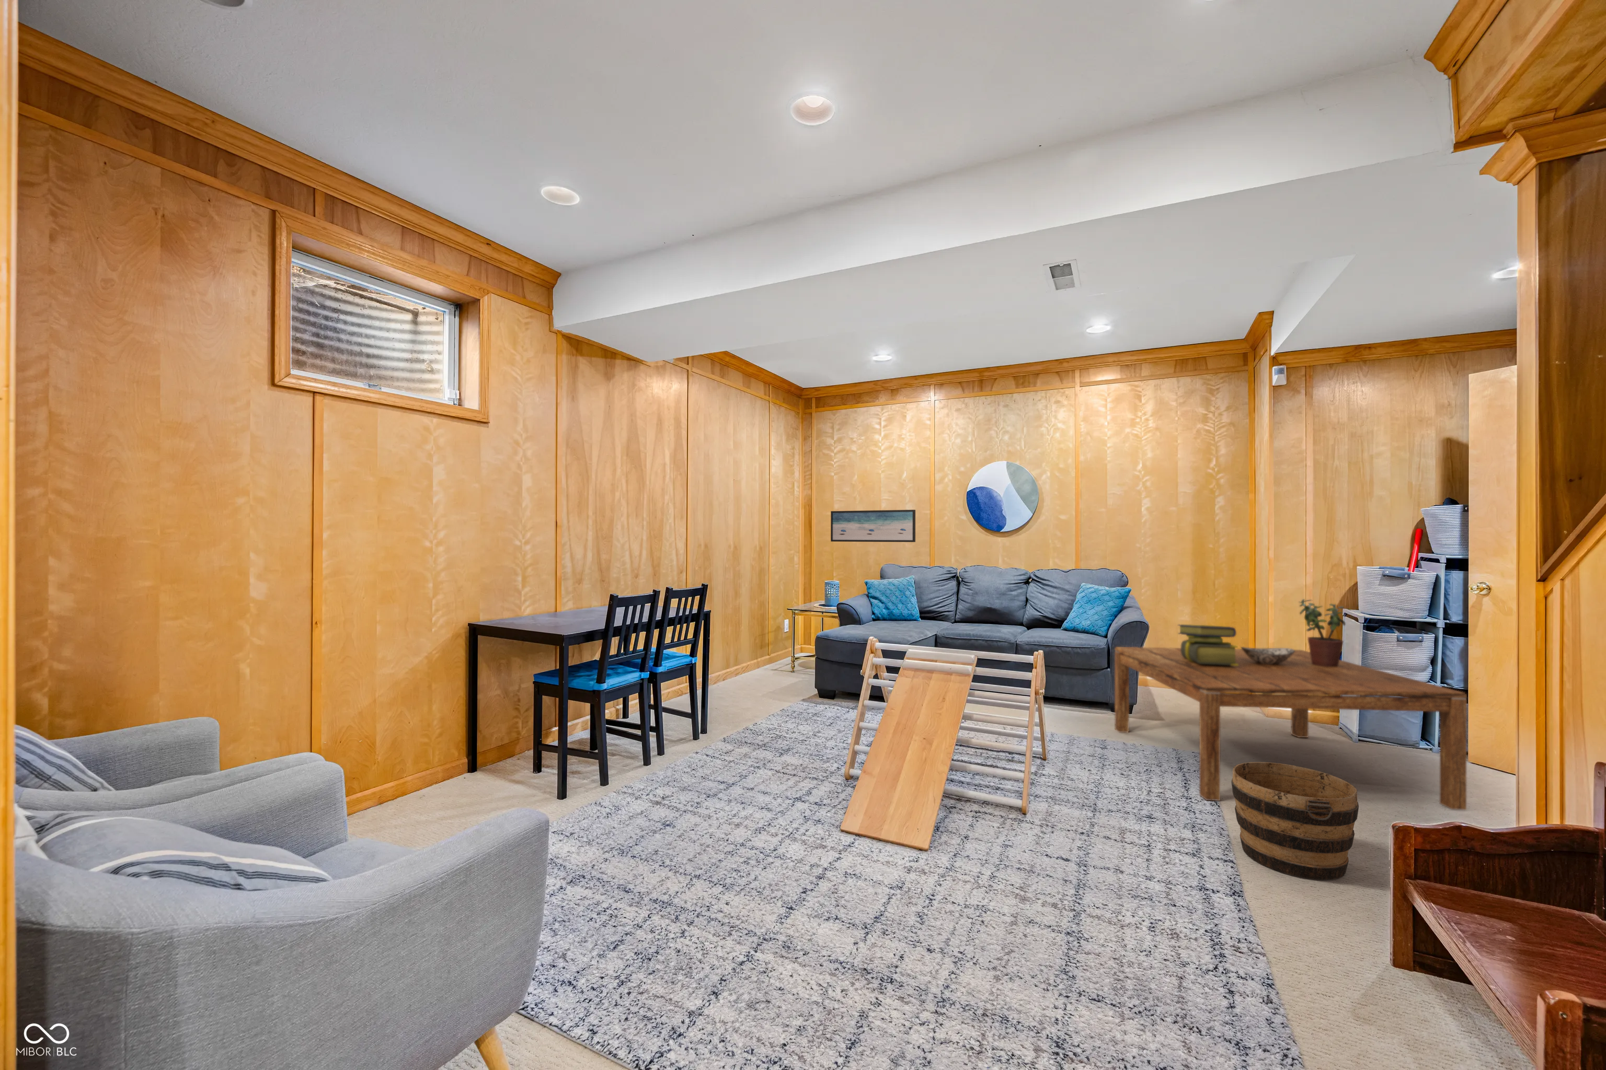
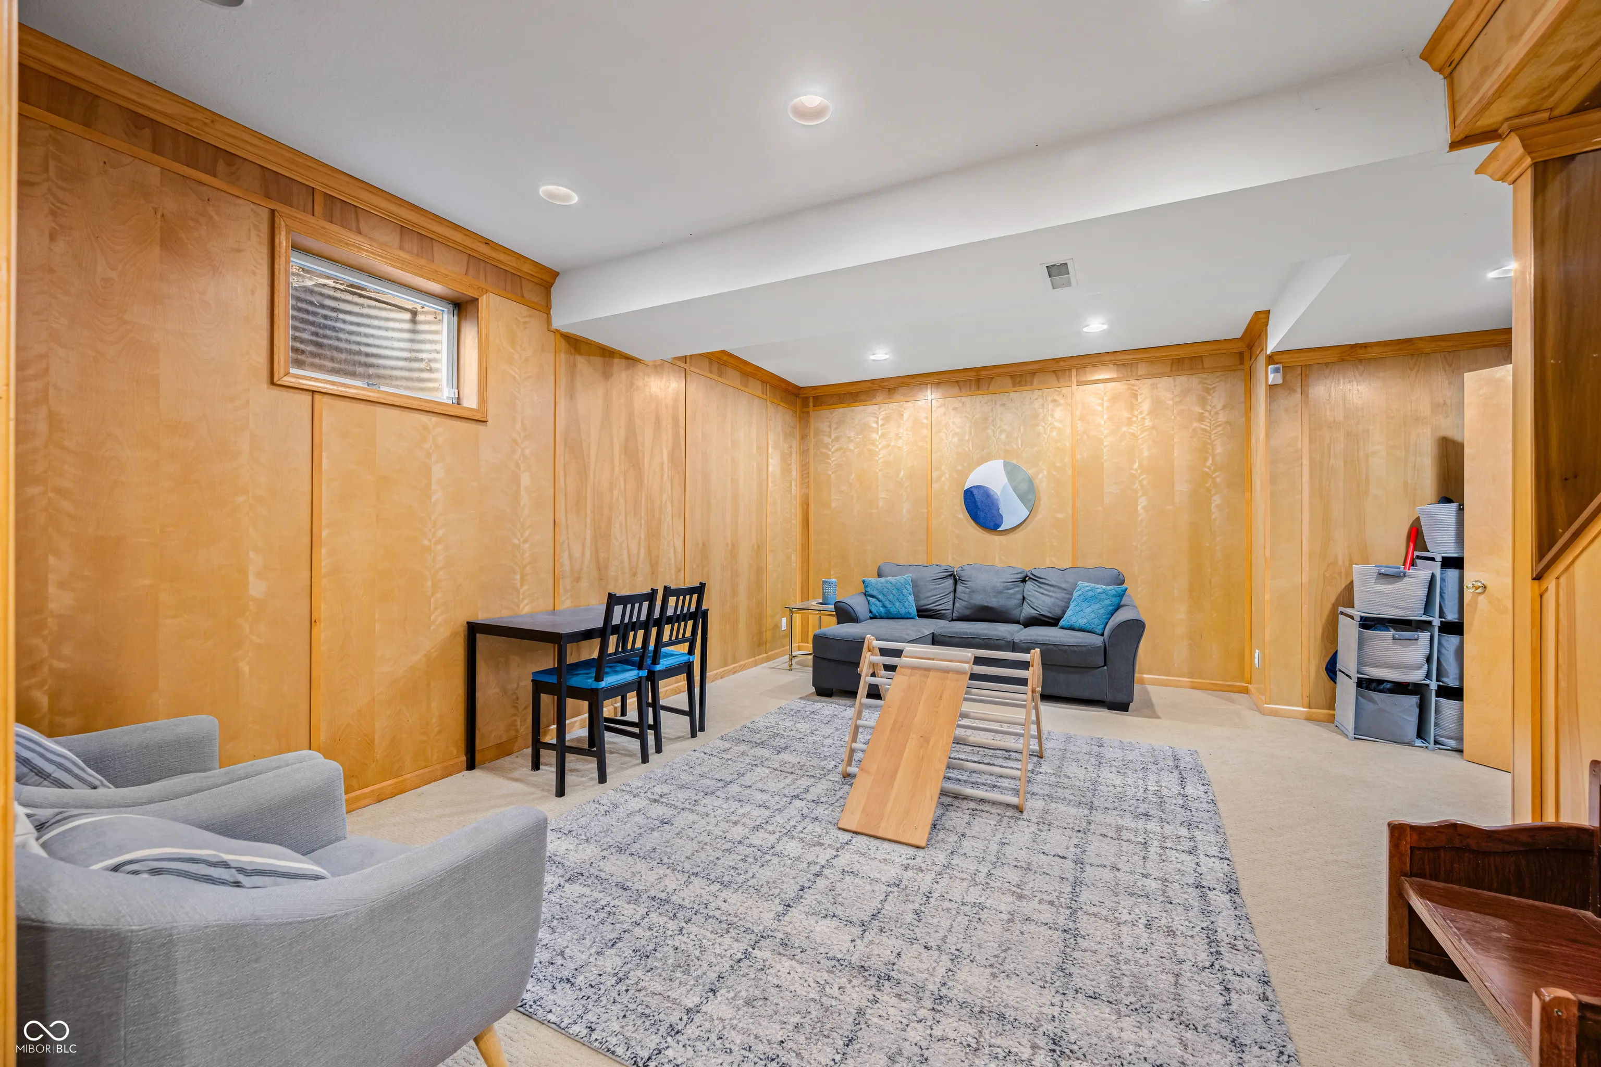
- stack of books (1206, 642)
- coffee table (1261, 707)
- bucket (1292, 819)
- wall art (871, 527)
- potted plant (1324, 629)
- decorative bowl (1267, 656)
